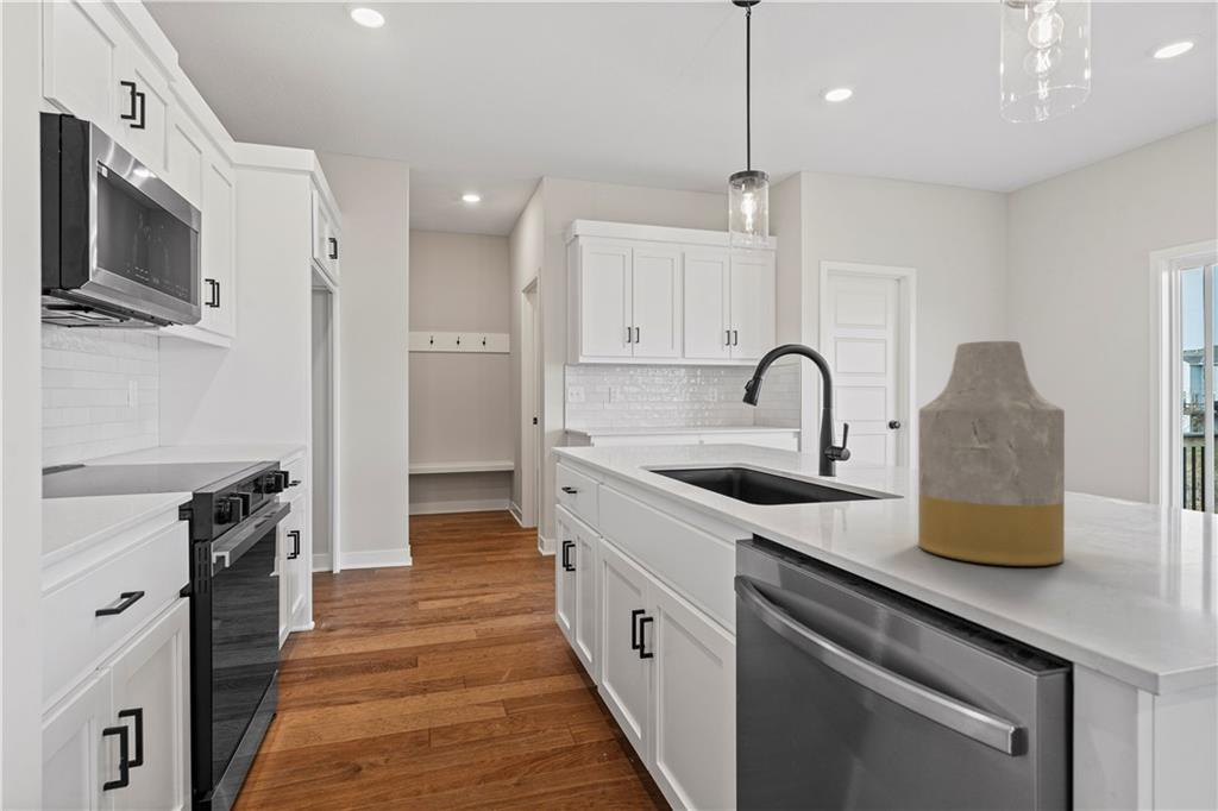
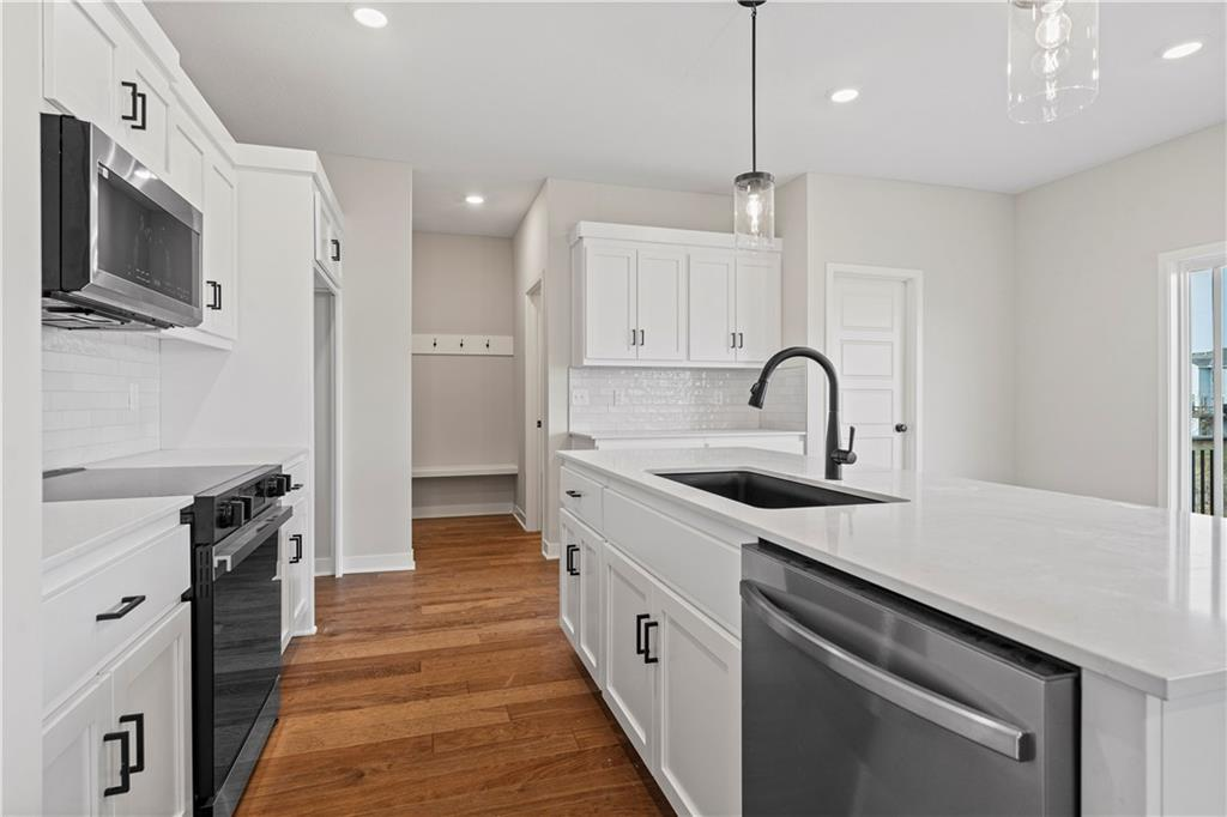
- vase (987, 446)
